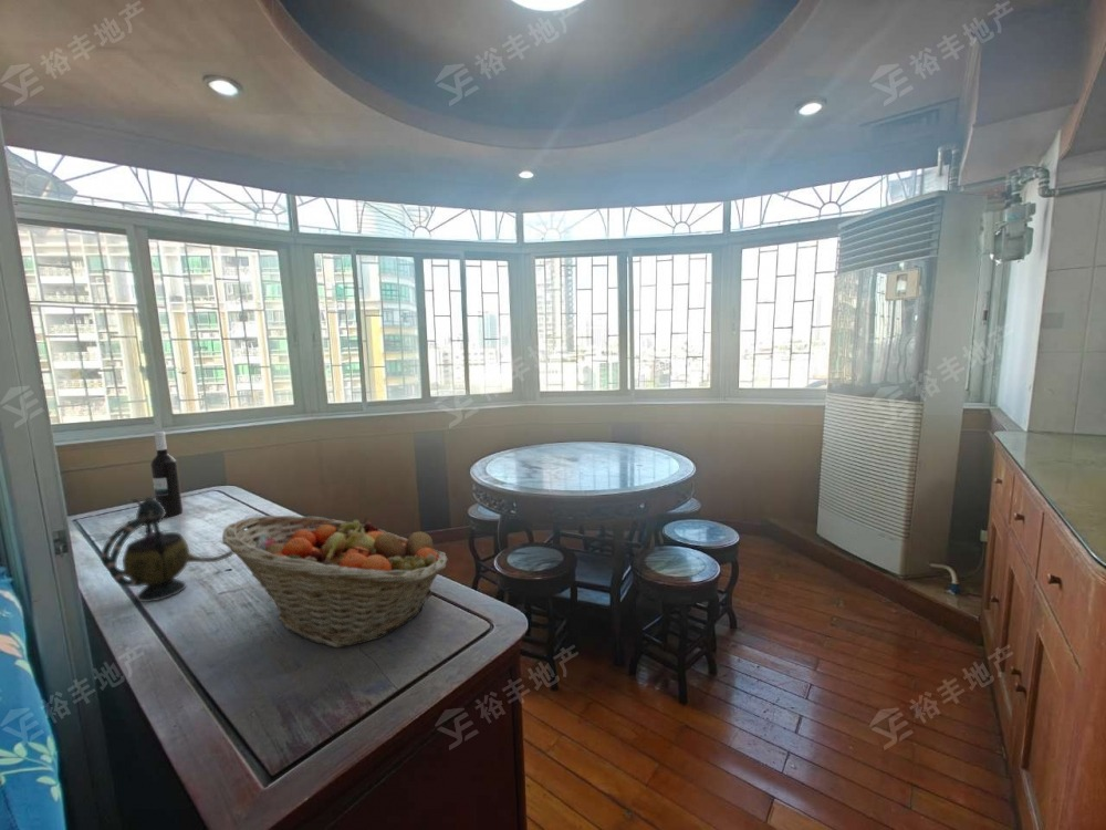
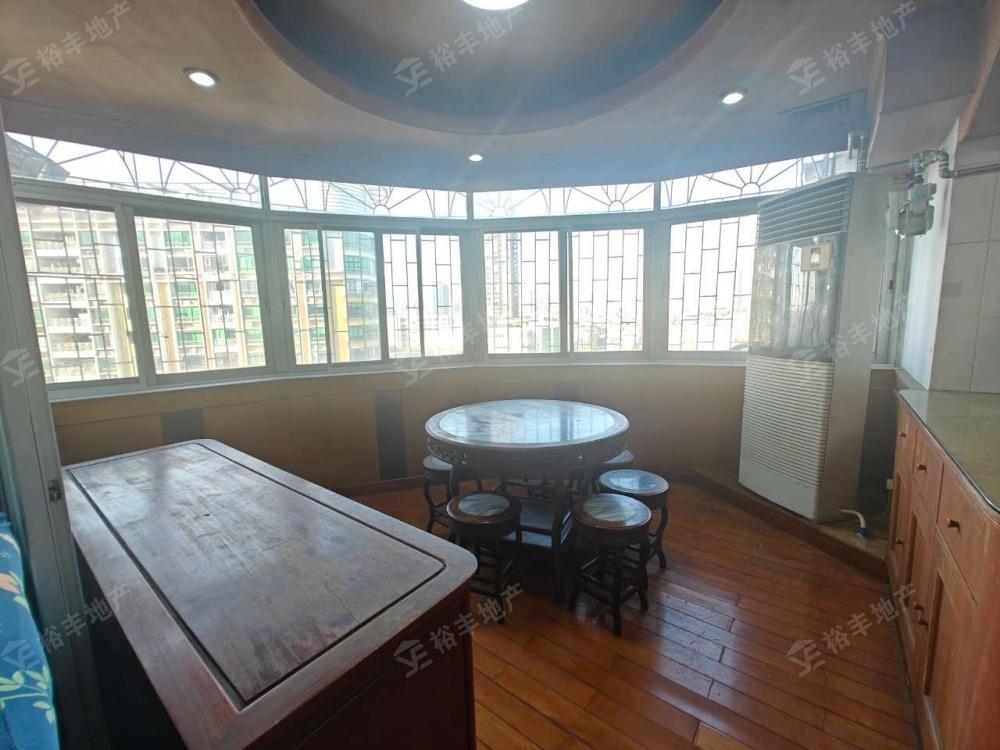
- teapot (174, 540)
- wine bottle (165, 474)
- fruit basket (341, 561)
